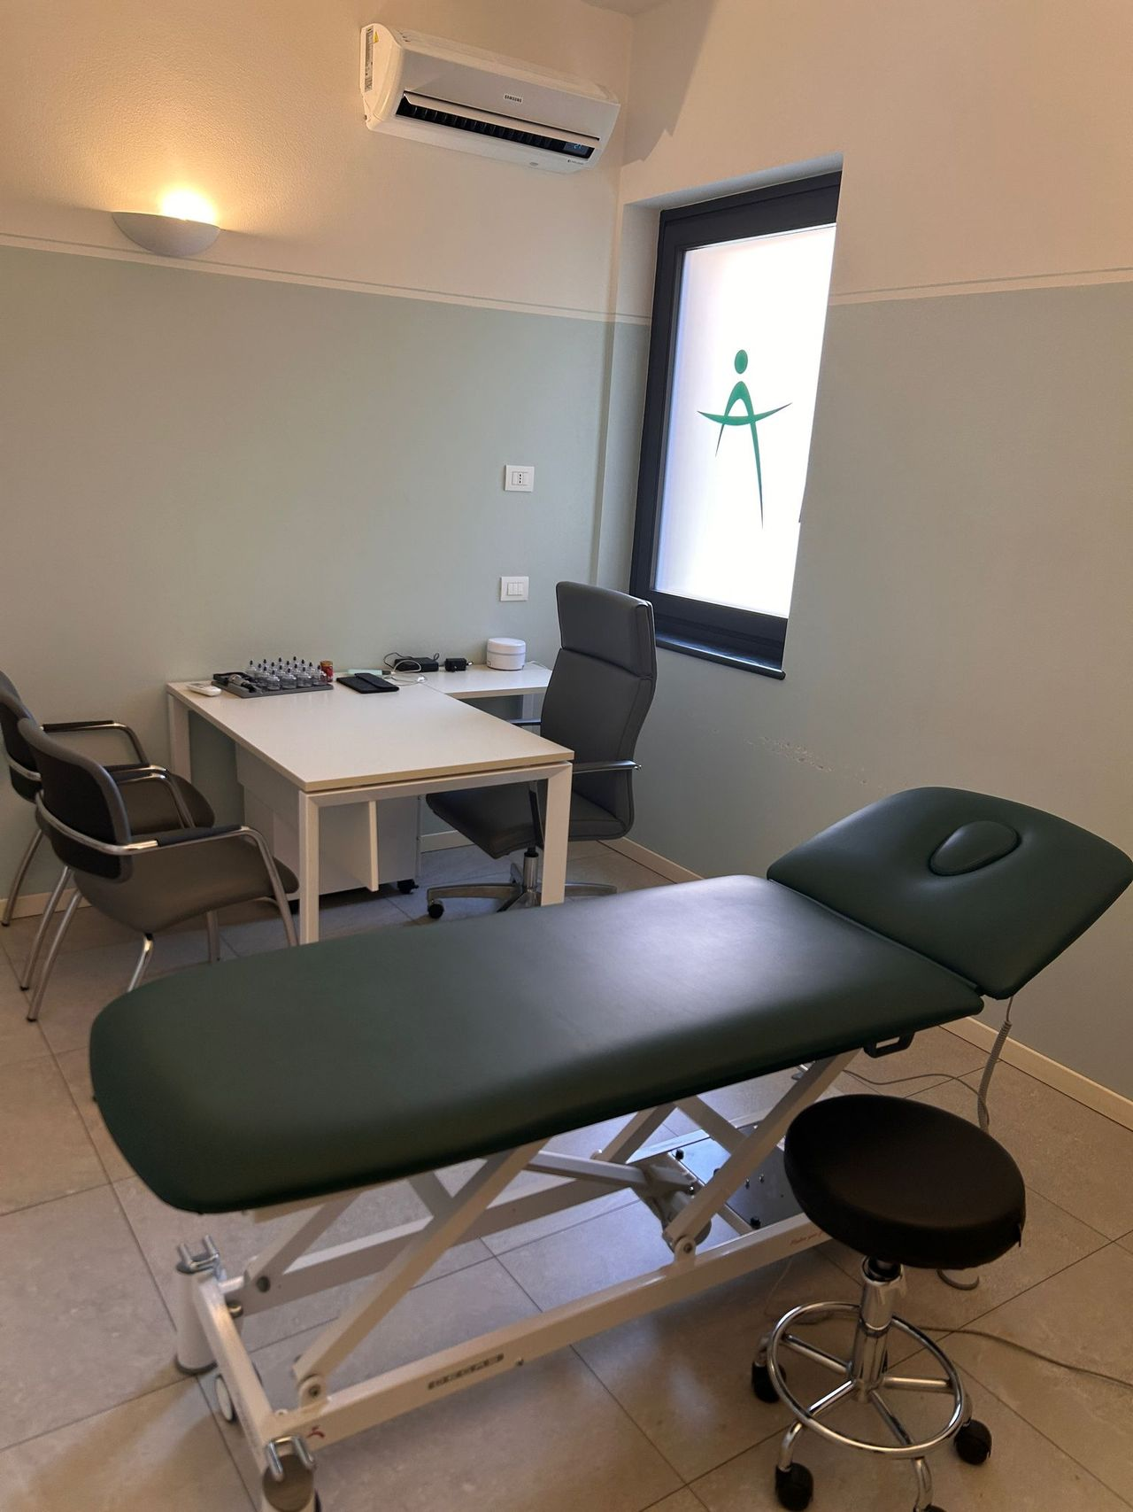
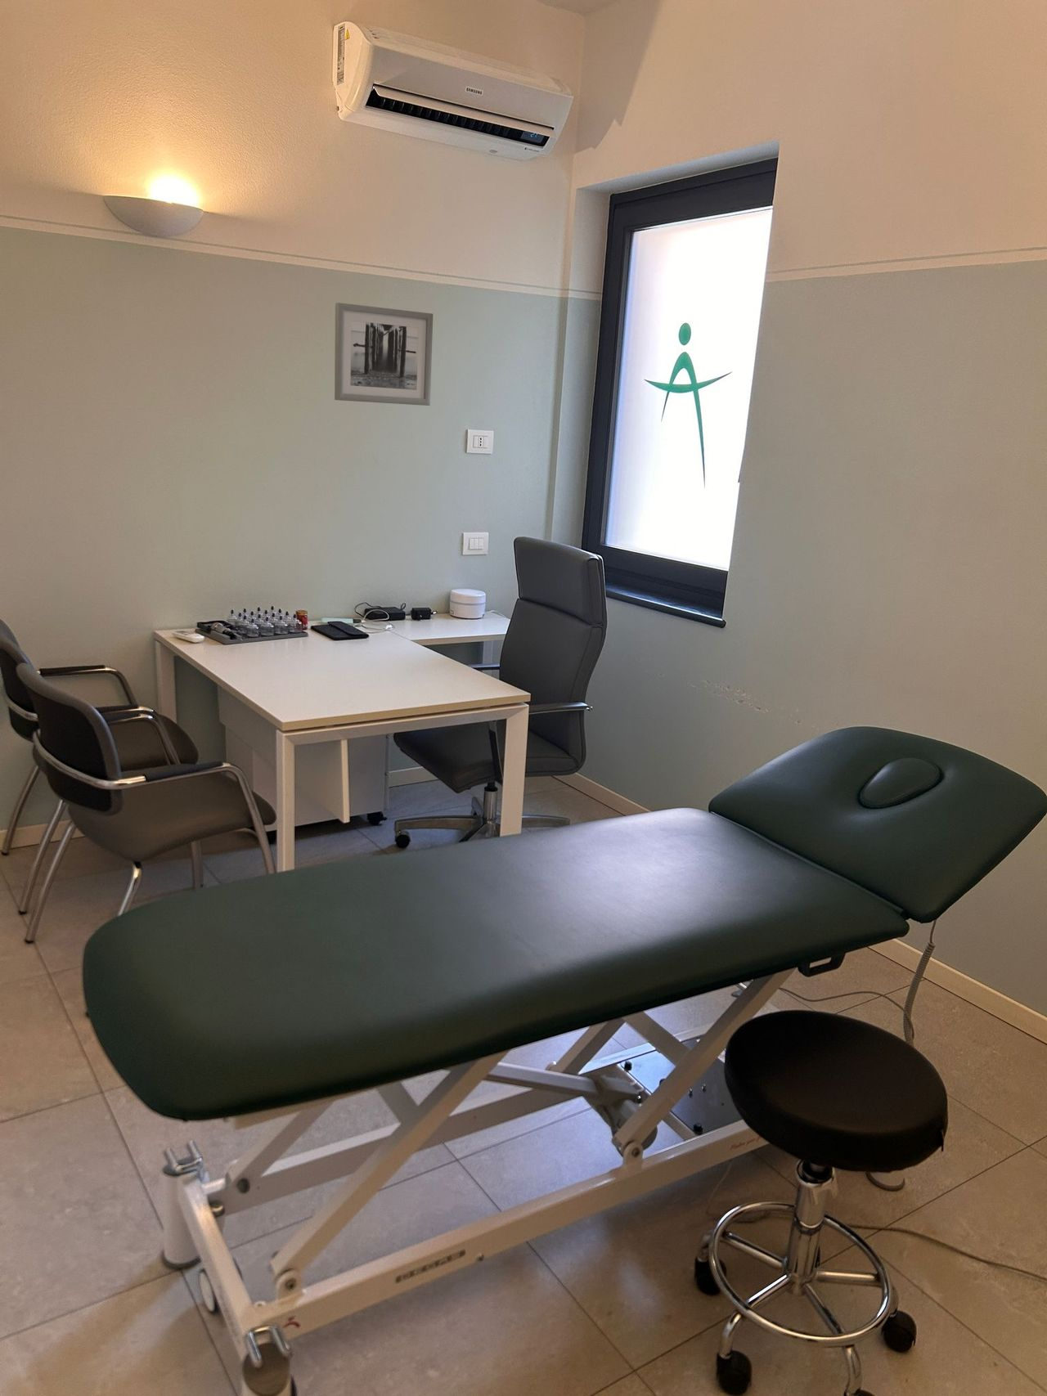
+ wall art (385, 356)
